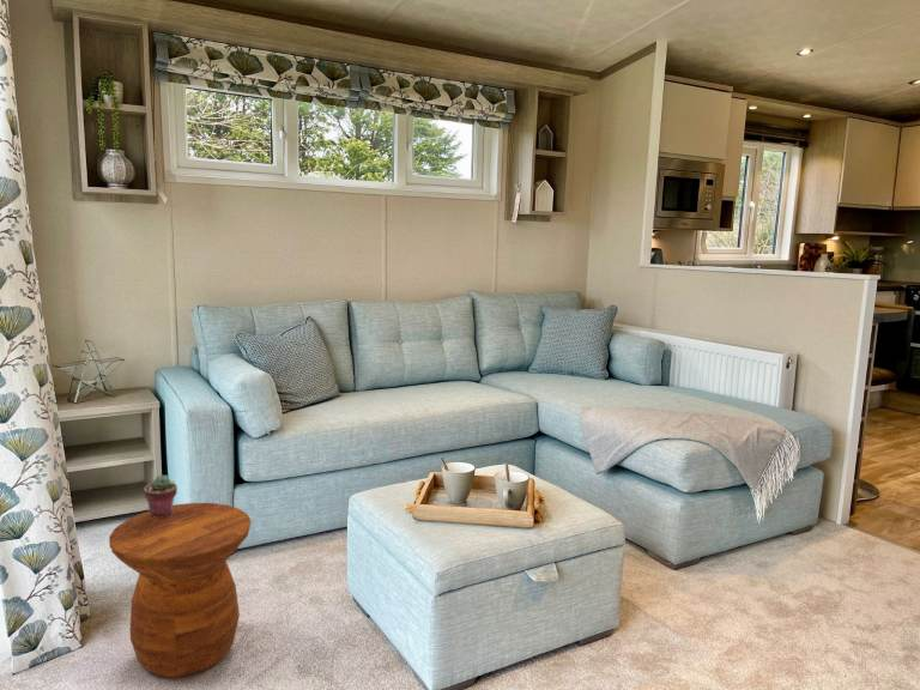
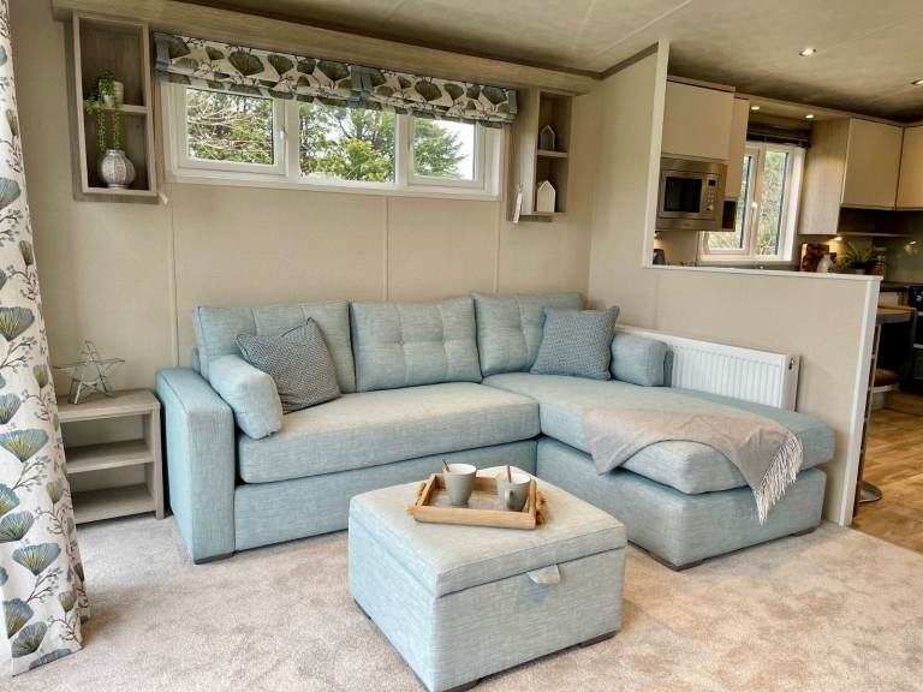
- potted succulent (161, 494)
- side table (184, 591)
